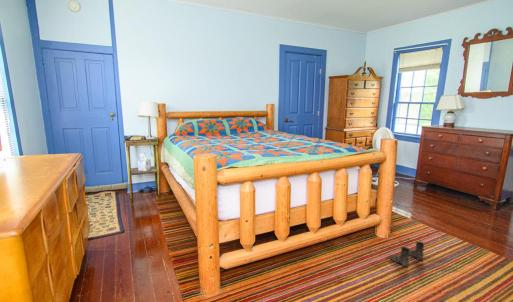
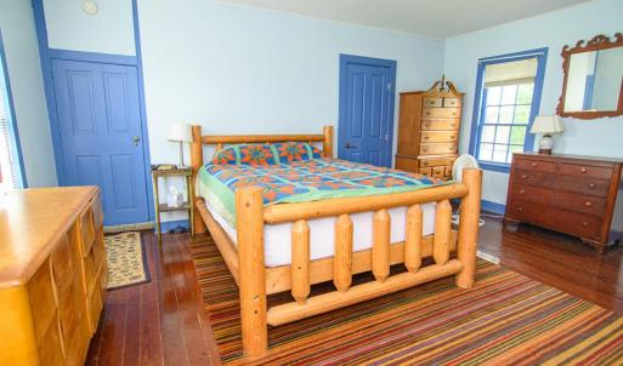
- boots (407, 251)
